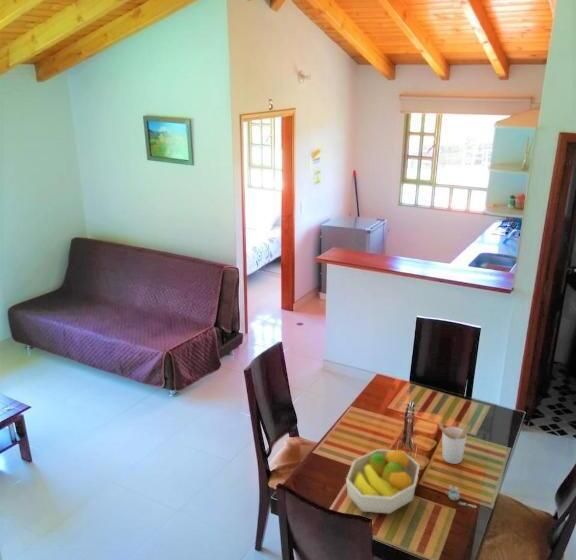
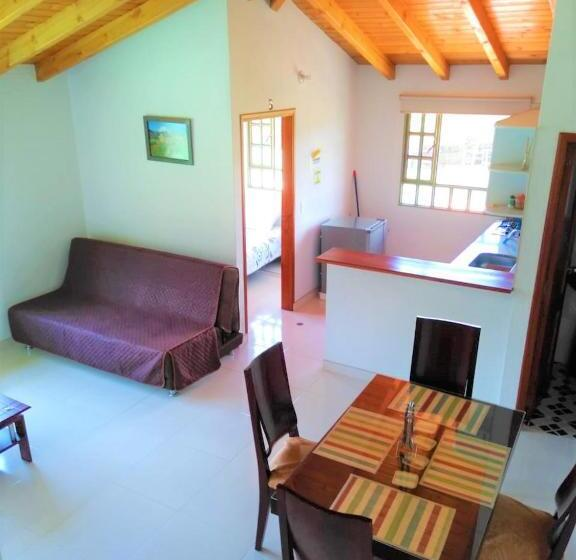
- fruit bowl (383, 477)
- utensil holder (451, 442)
- cup (459, 494)
